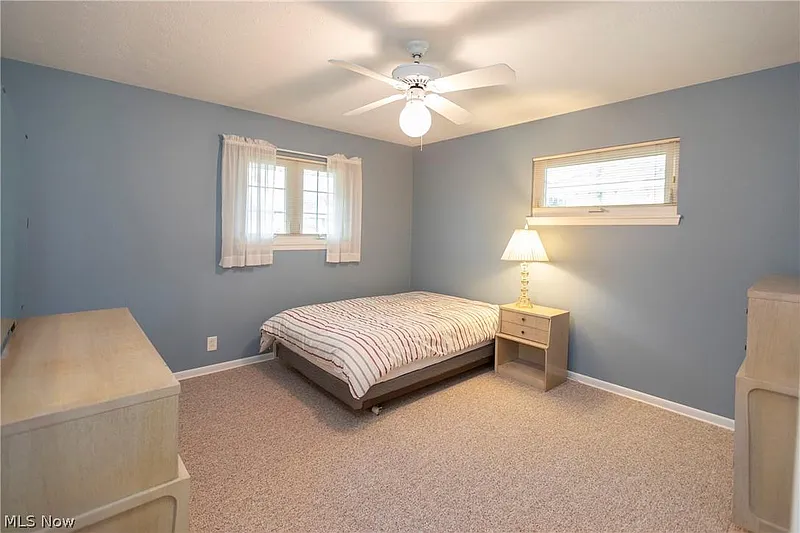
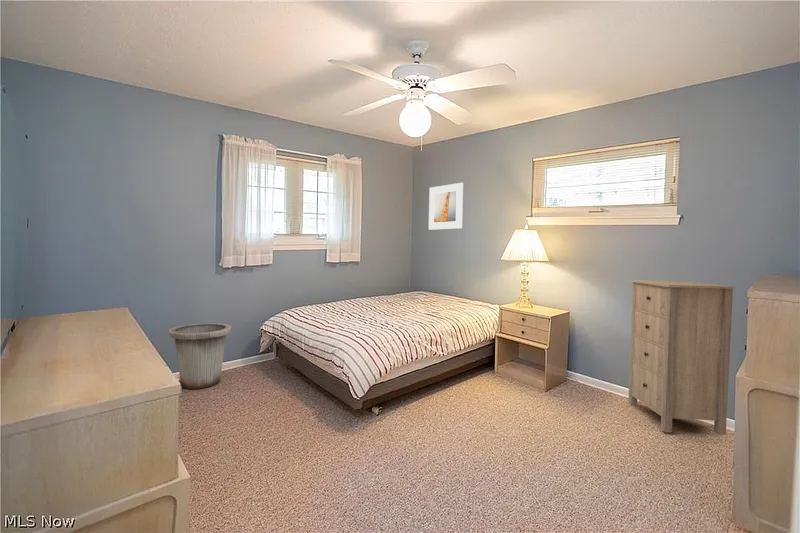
+ storage cabinet (674, 351)
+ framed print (445, 207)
+ trash can (201, 355)
